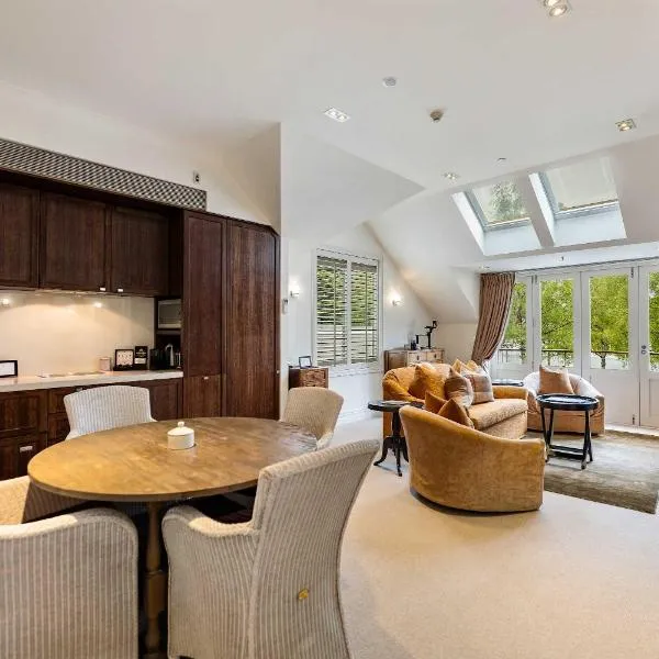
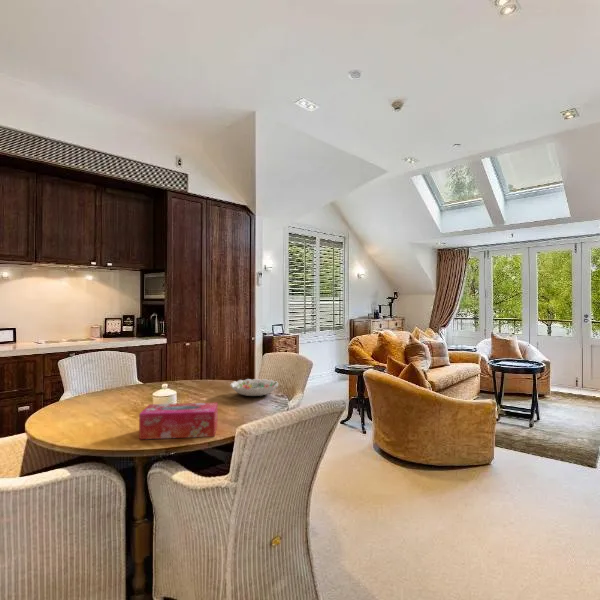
+ tissue box (180, 419)
+ decorative bowl (254, 388)
